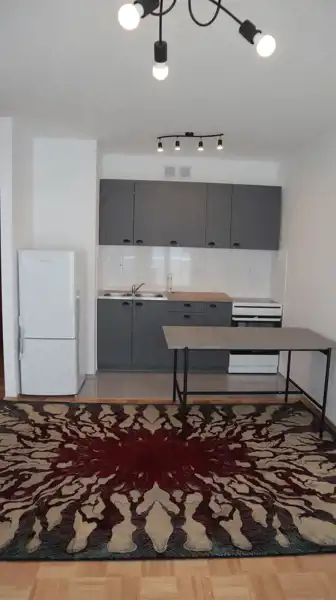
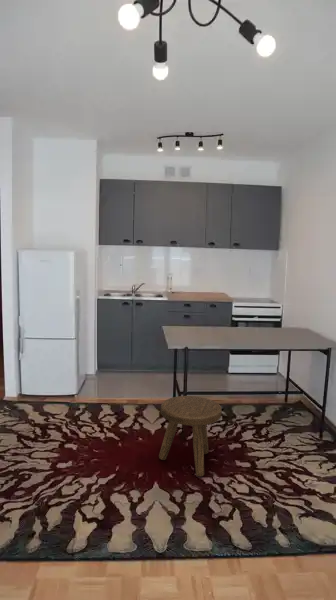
+ stool (193, 434)
